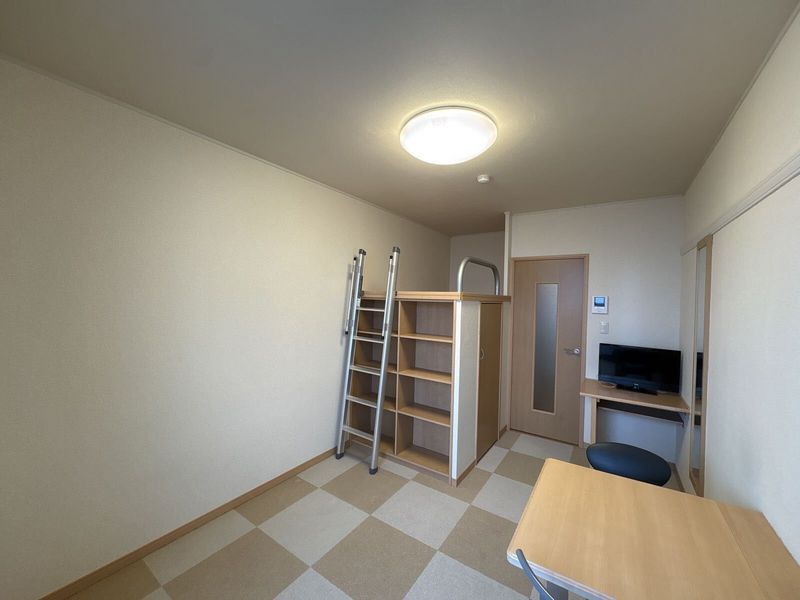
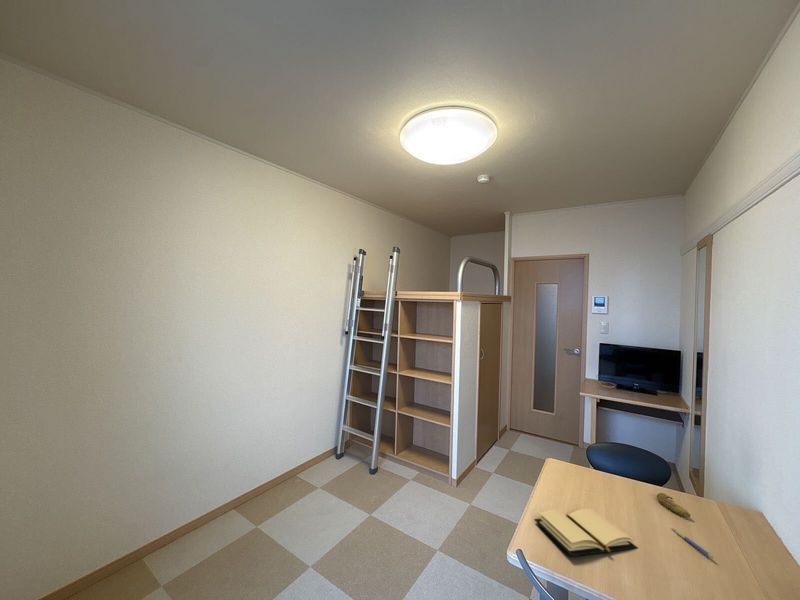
+ book (584, 529)
+ pen (690, 541)
+ banana (673, 504)
